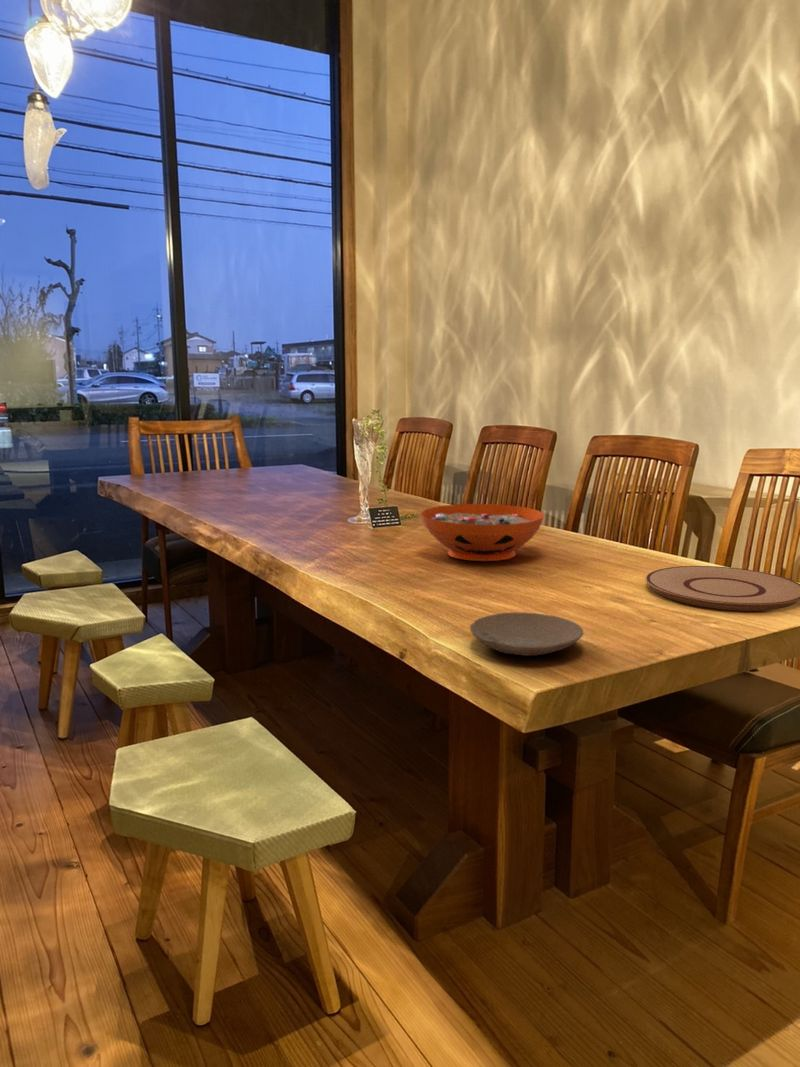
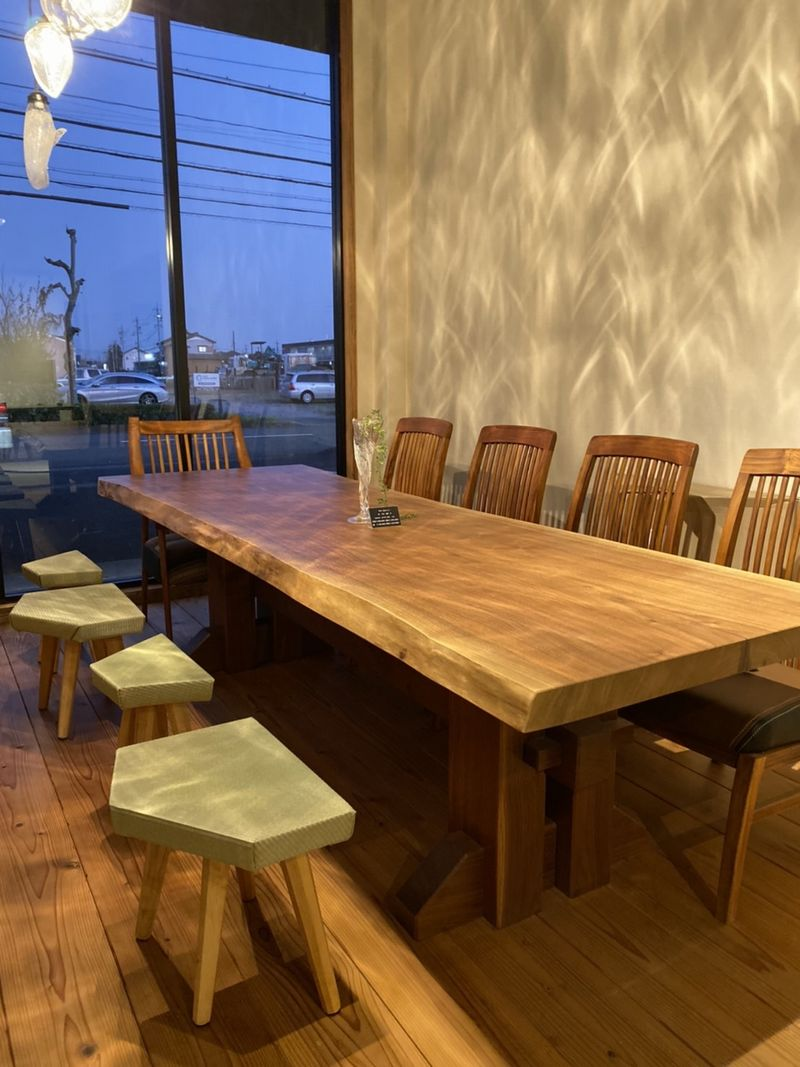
- plate (525, 636)
- plate (723, 587)
- decorative bowl (481, 533)
